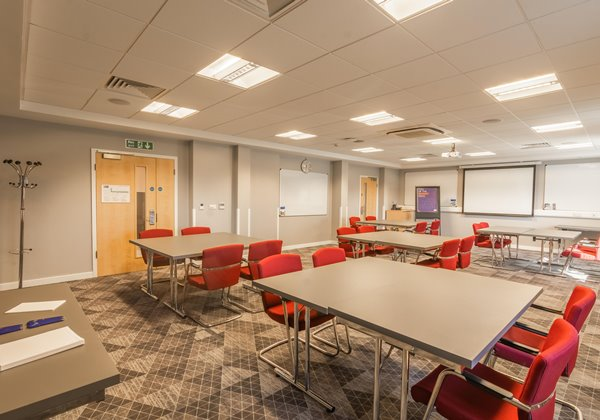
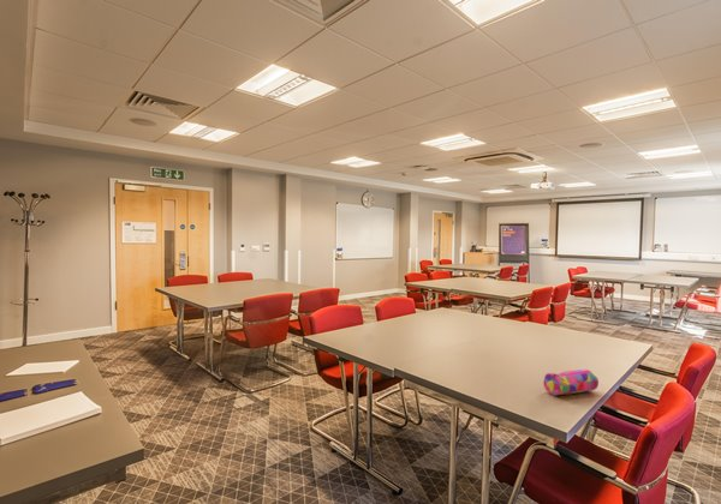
+ pencil case (570, 382)
